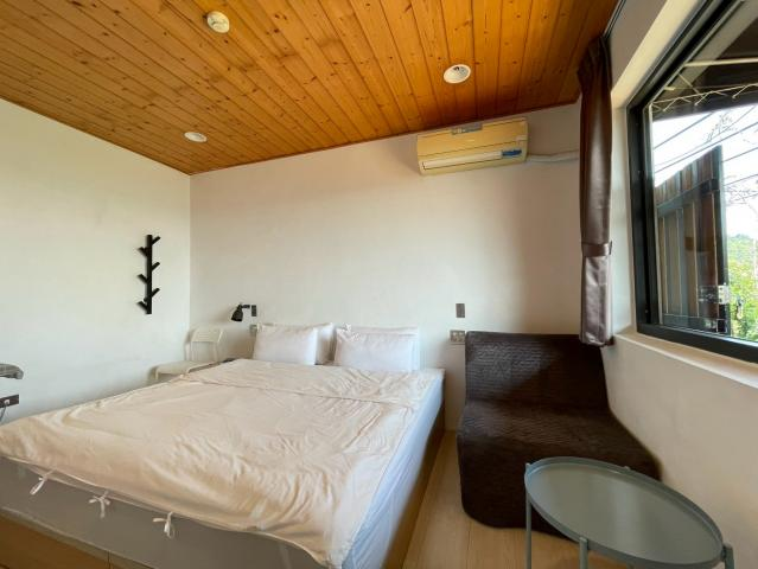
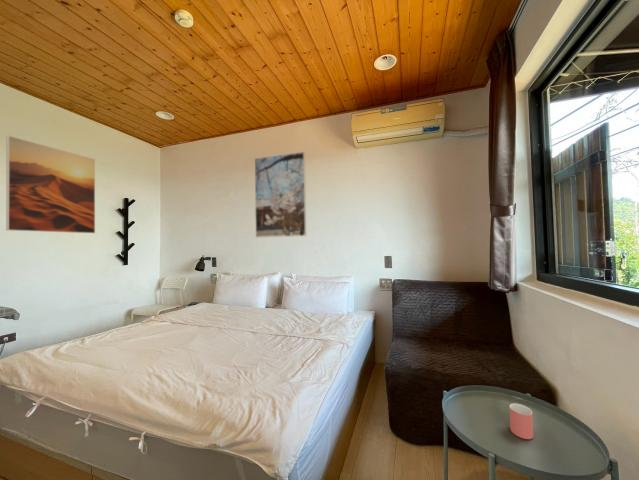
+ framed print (56, 190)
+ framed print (279, 196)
+ cup (523, 419)
